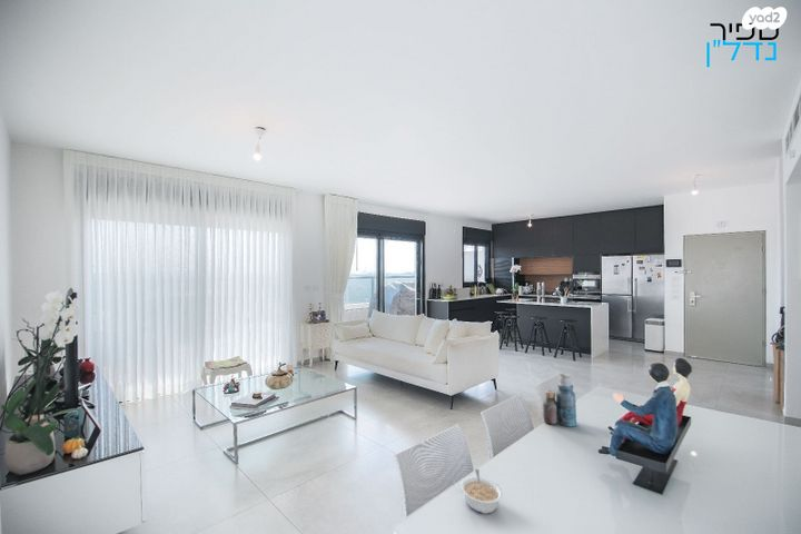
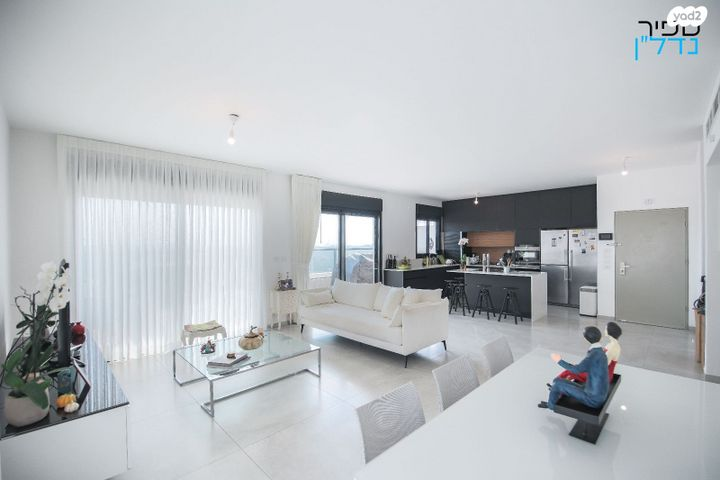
- bottle (560, 398)
- legume (479, 493)
